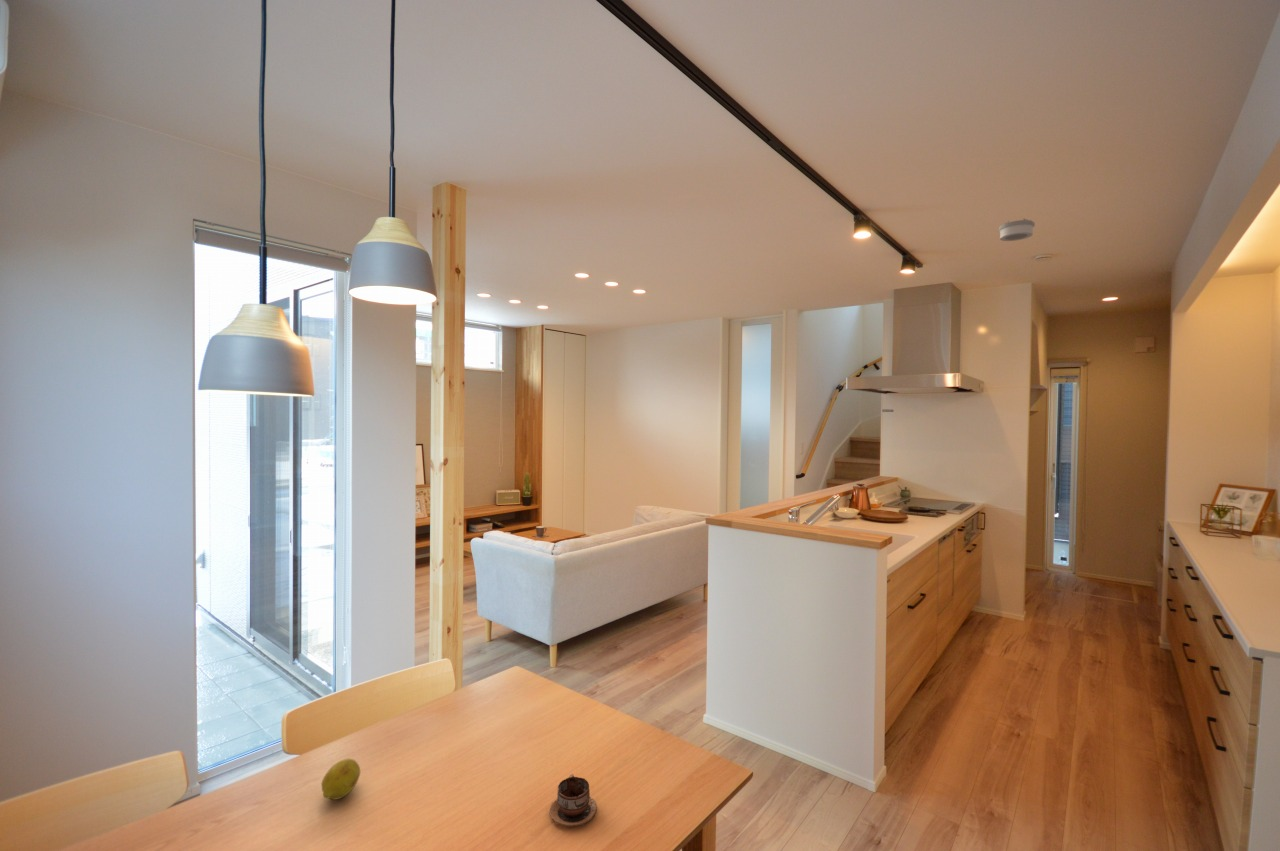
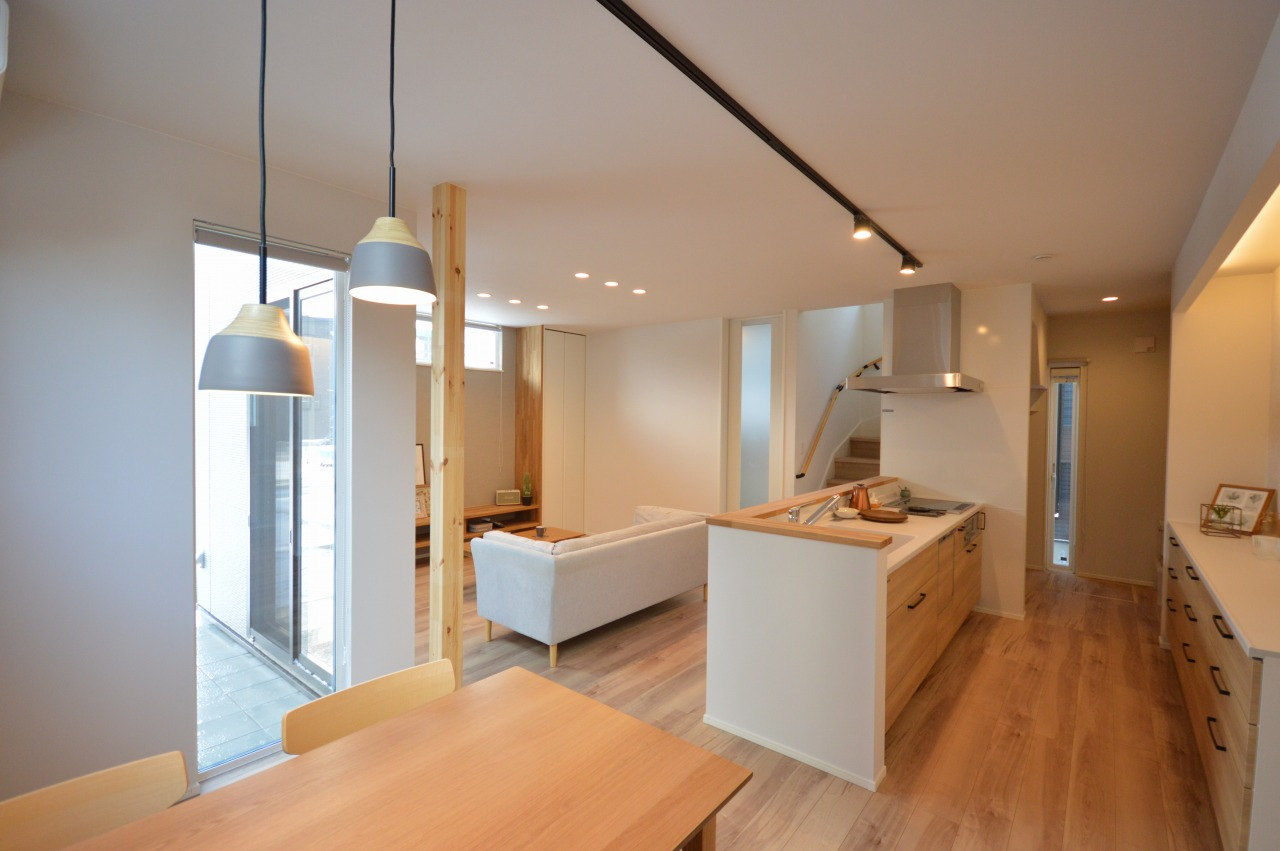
- fruit (340, 780)
- smoke detector (1016, 228)
- cup (573, 797)
